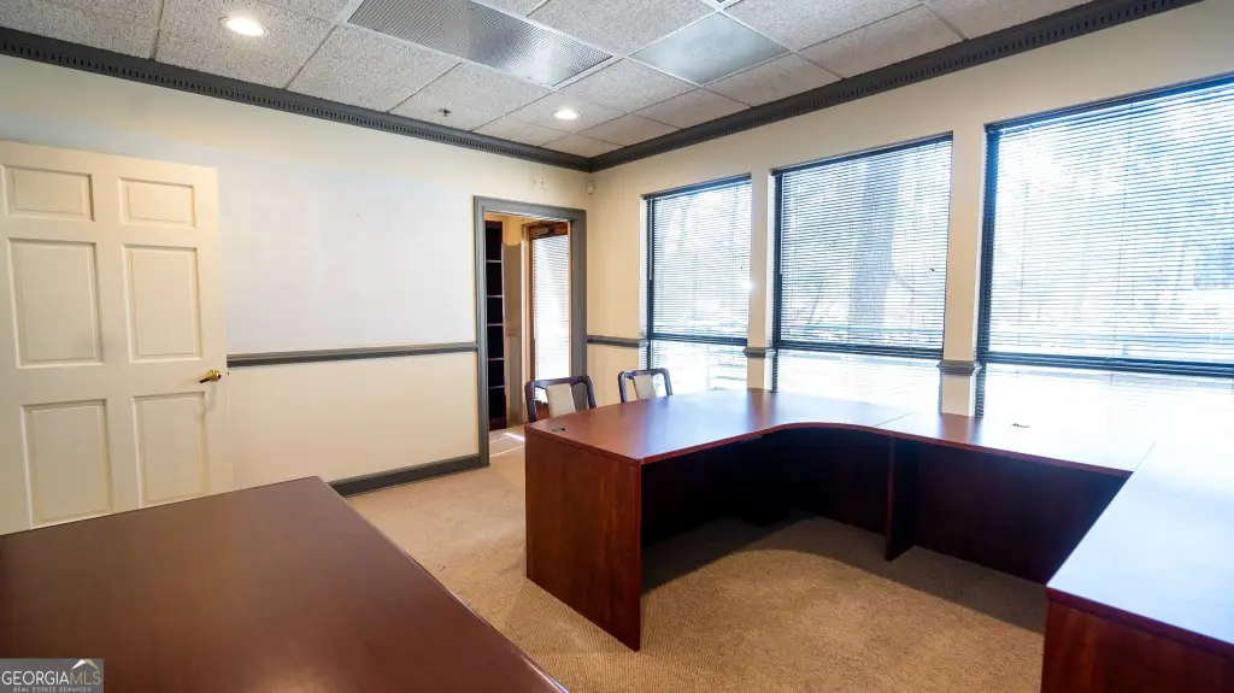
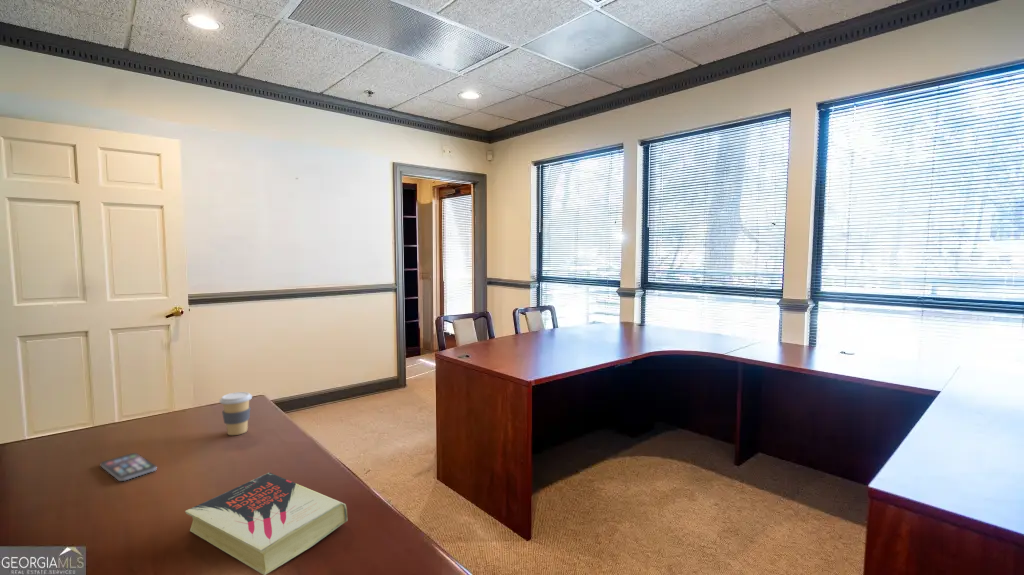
+ book (266, 516)
+ smartphone (128, 466)
+ coffee cup (236, 413)
